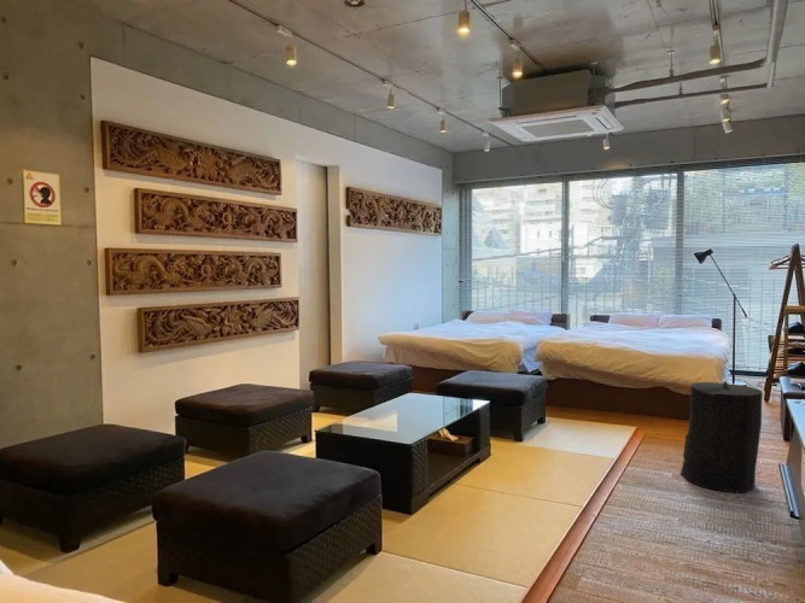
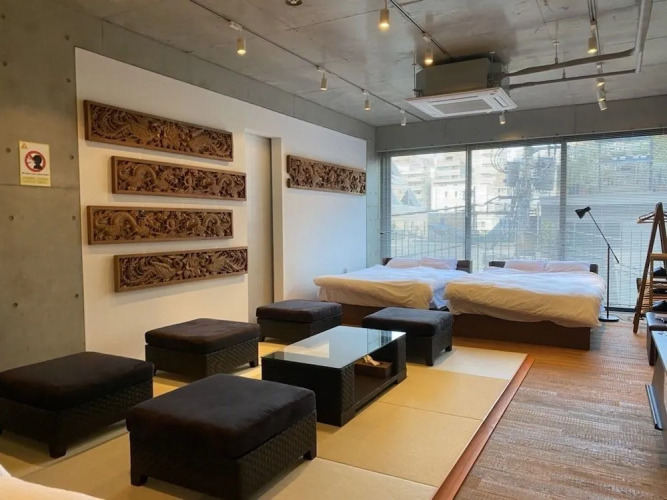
- trash can (722, 431)
